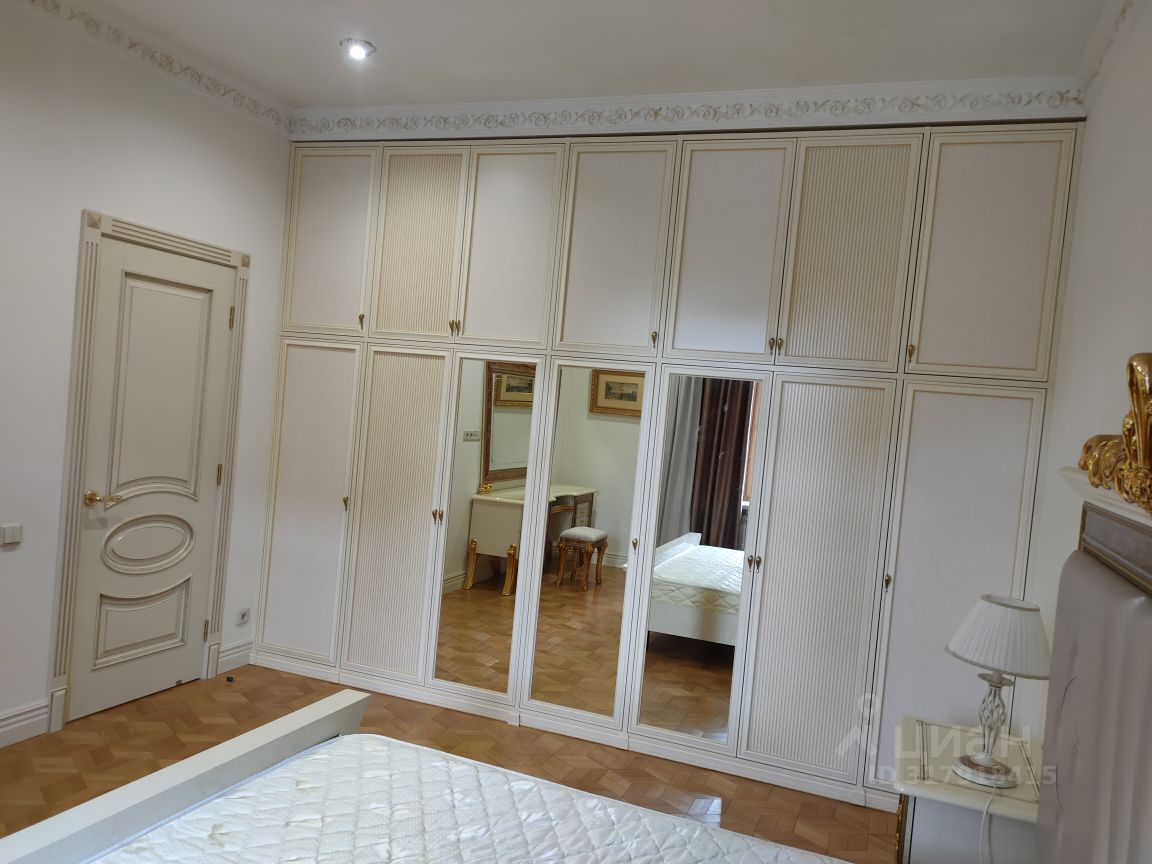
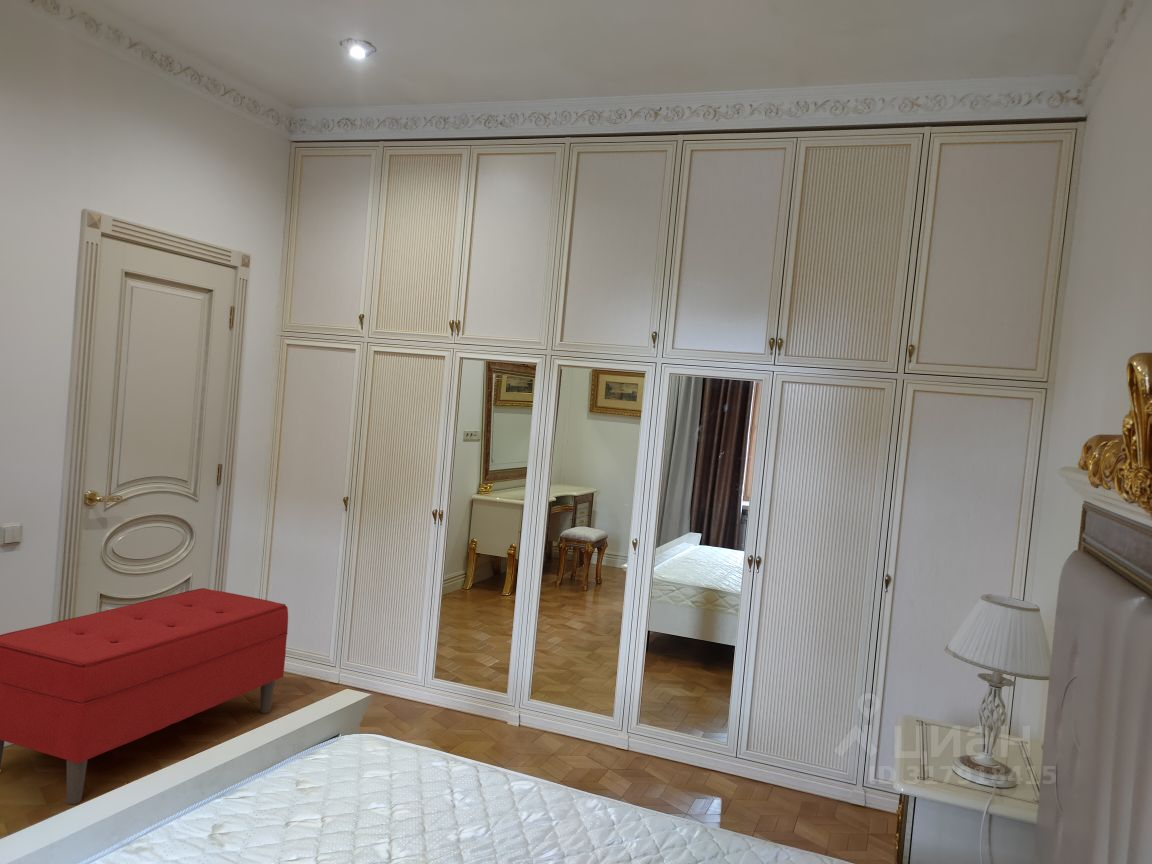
+ bench (149, 679)
